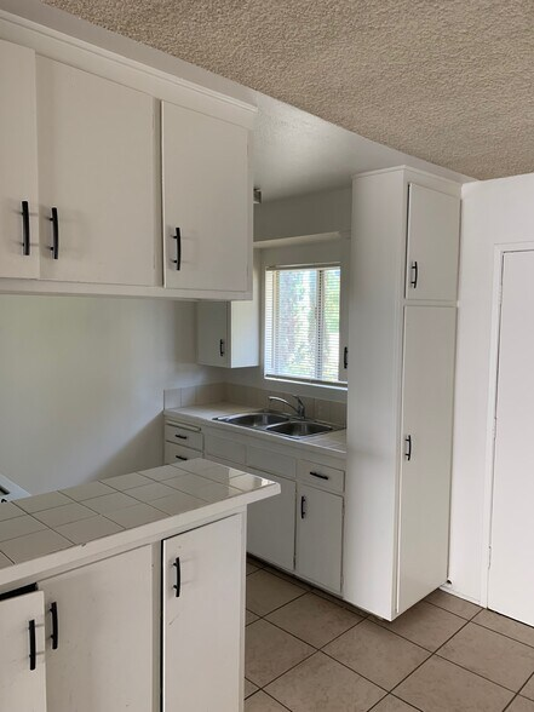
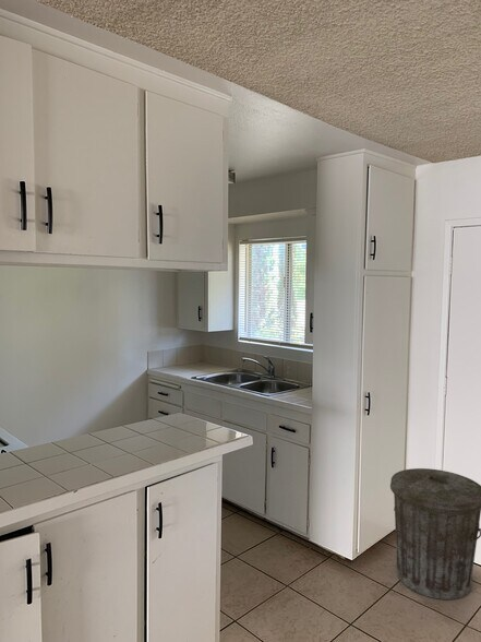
+ trash can (435, 526)
